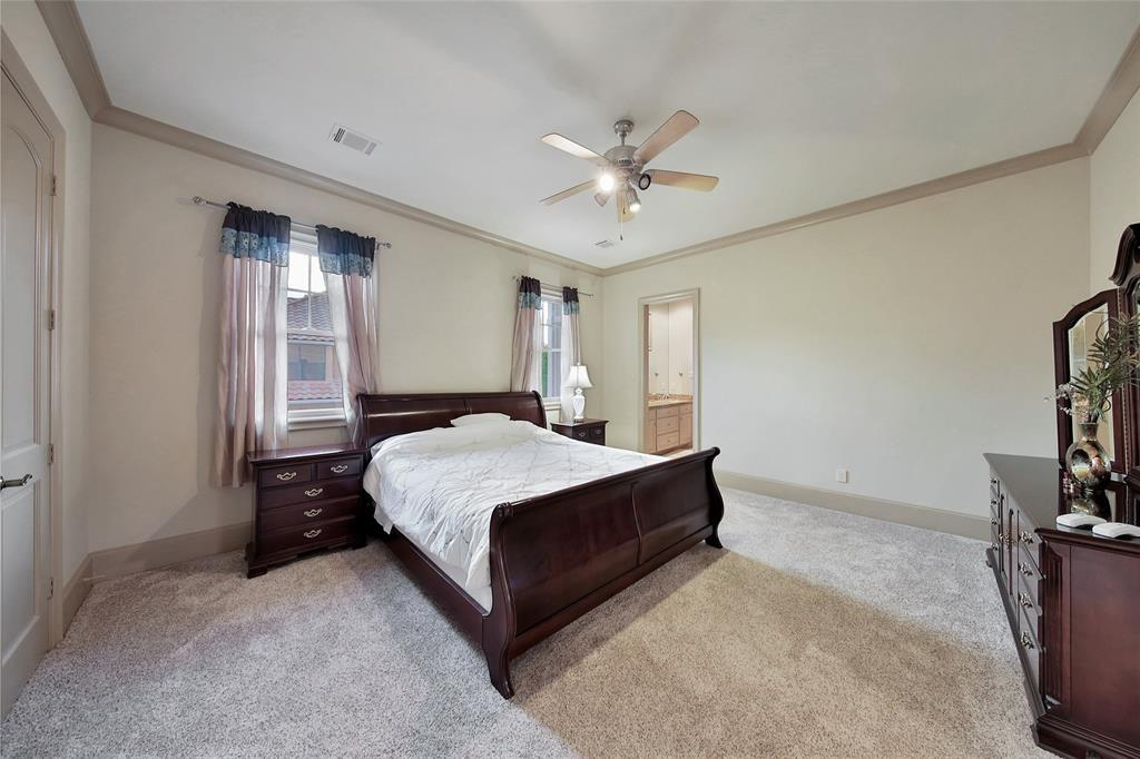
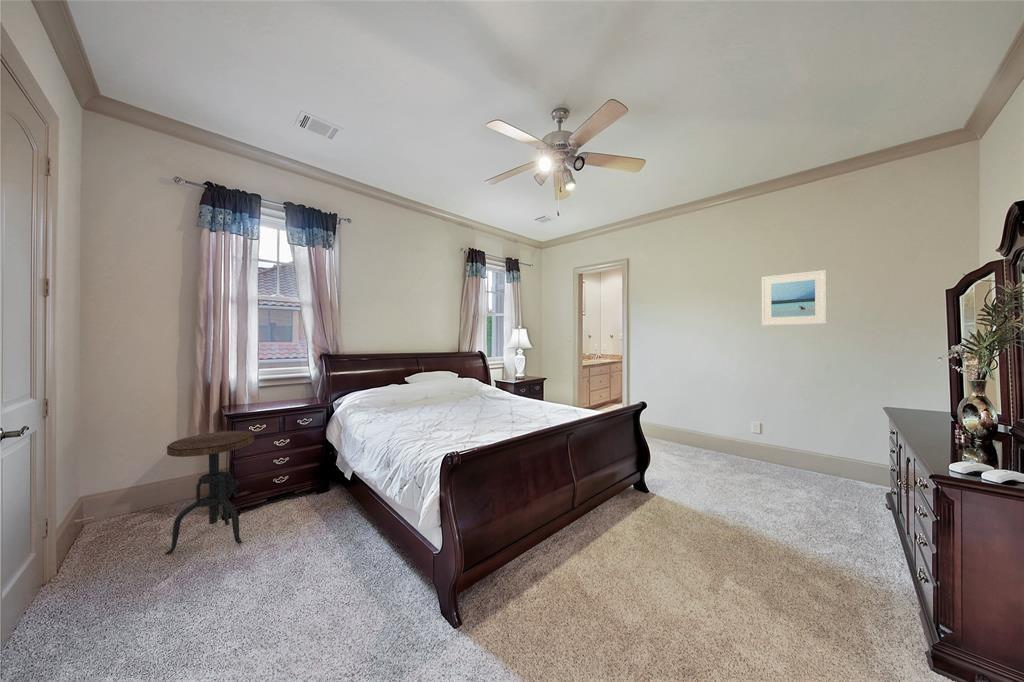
+ side table (212, 489)
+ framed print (792, 299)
